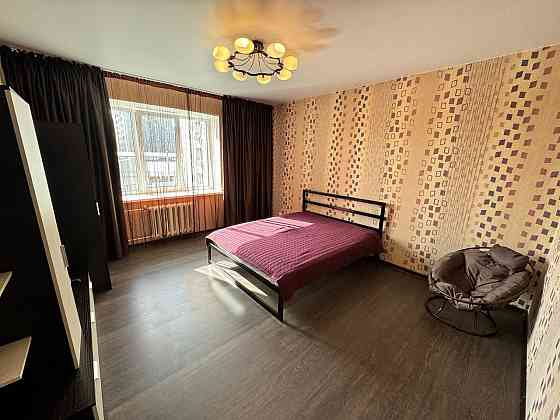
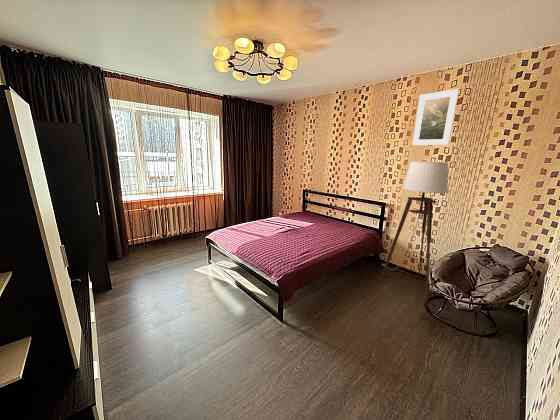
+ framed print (433, 119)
+ floor lamp (416, 224)
